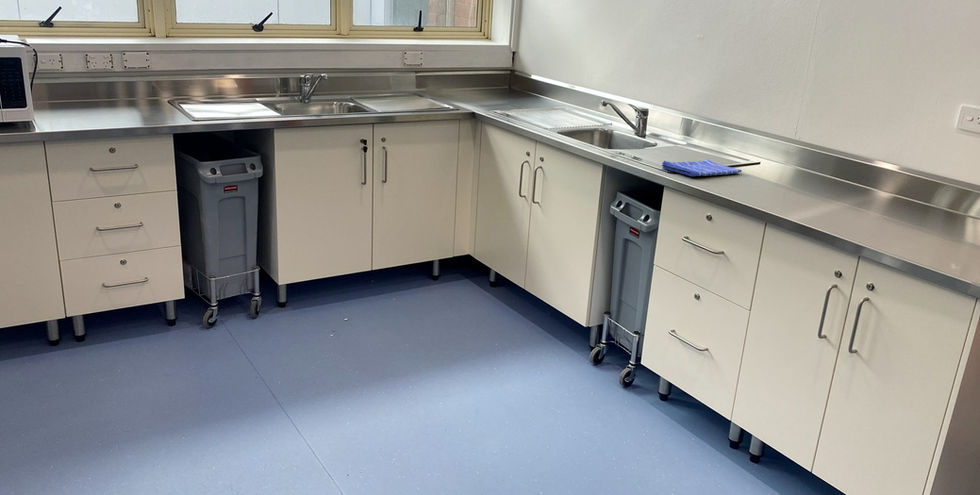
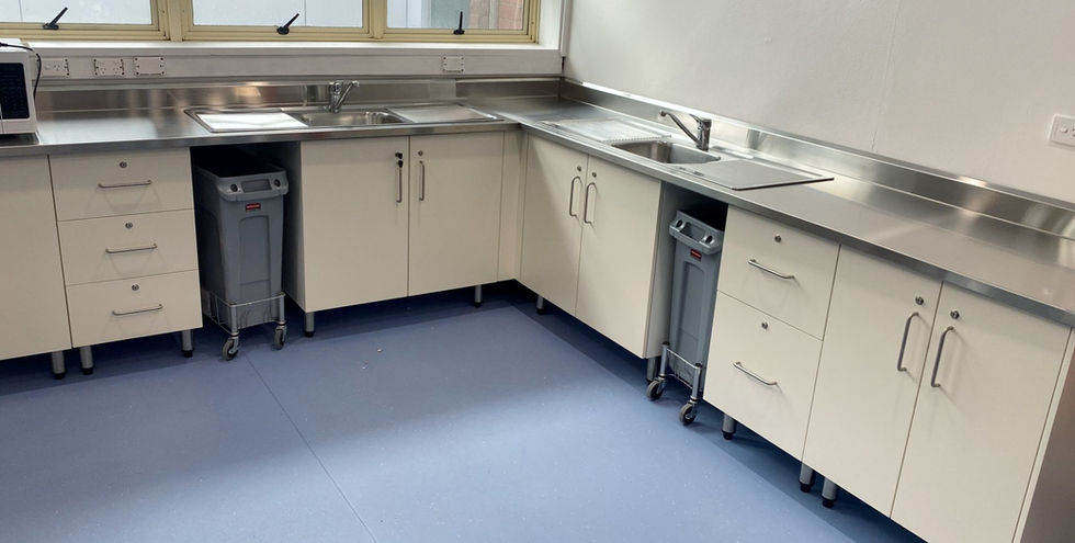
- dish towel (700, 167)
